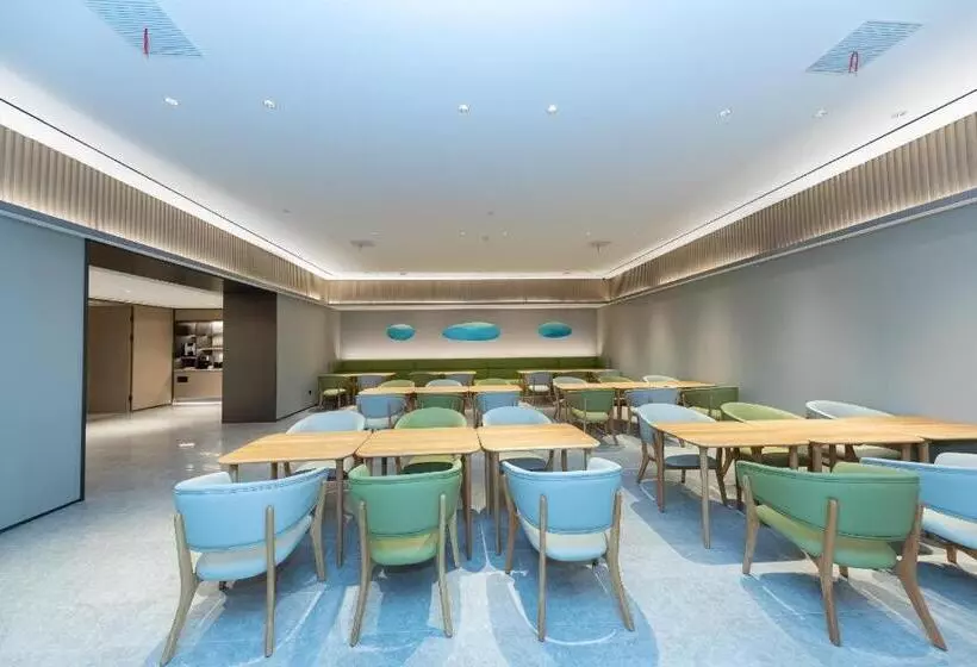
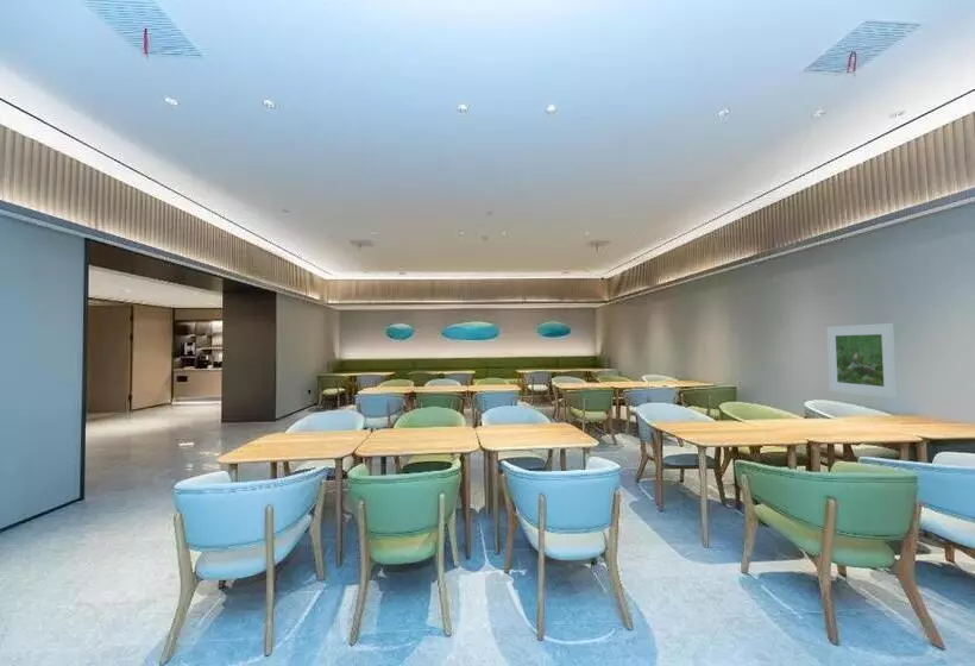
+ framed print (858, 359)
